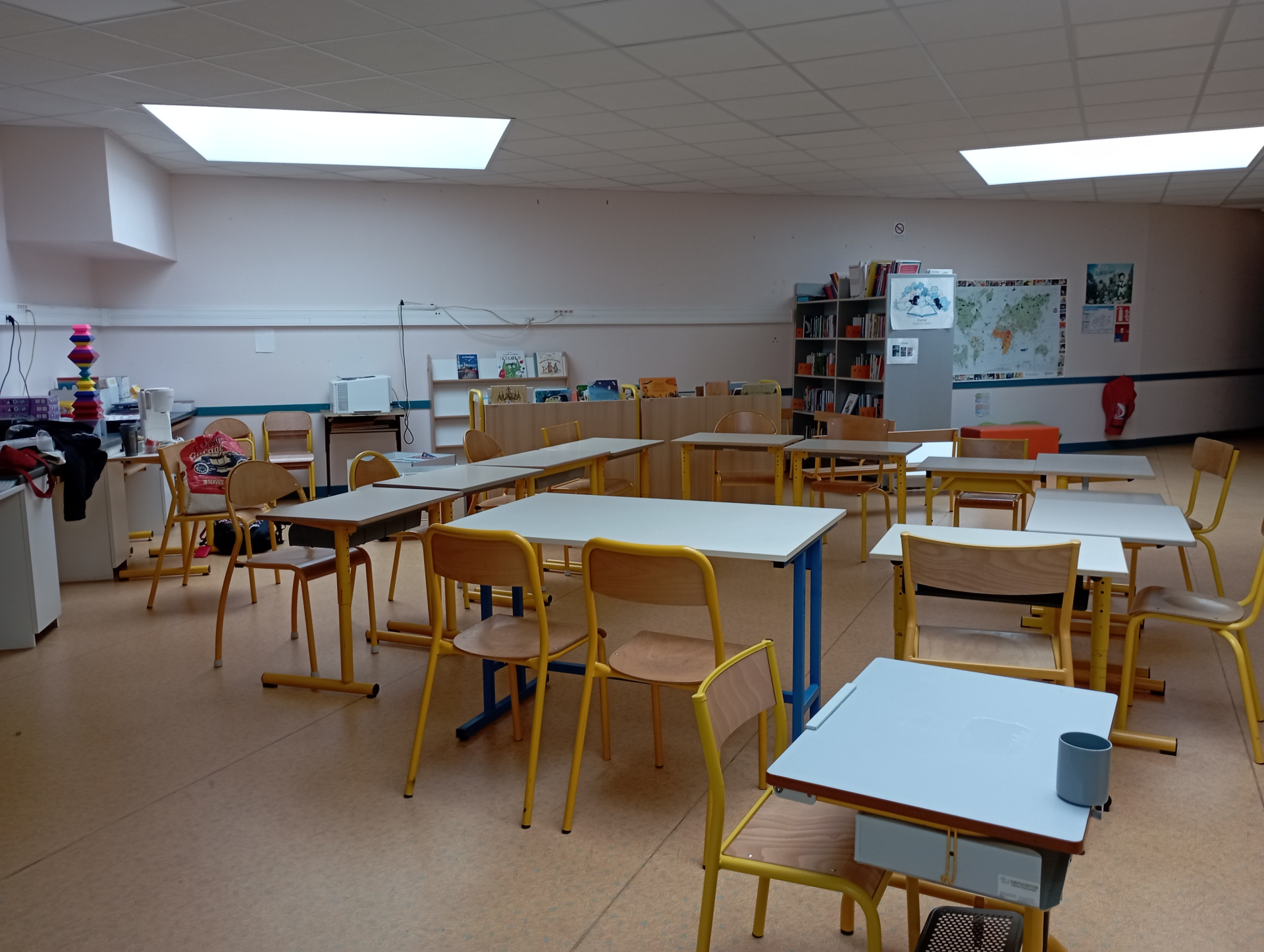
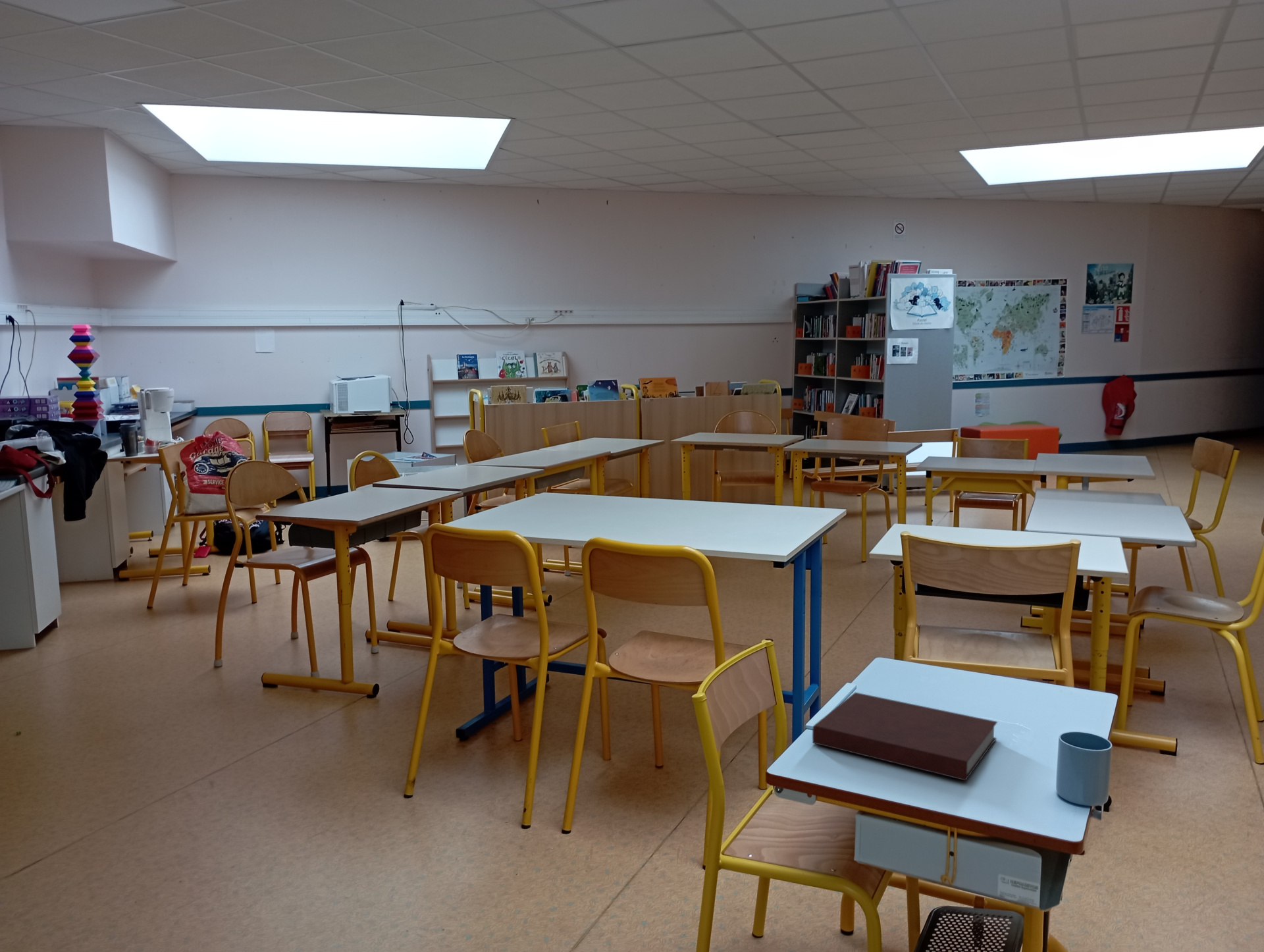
+ notebook (905, 732)
